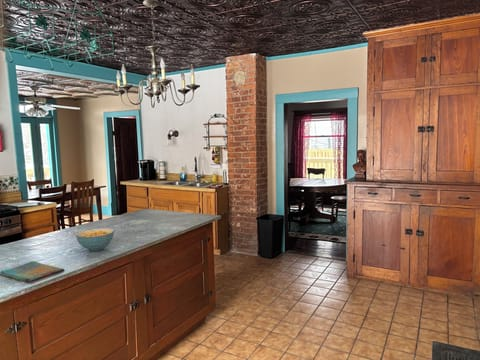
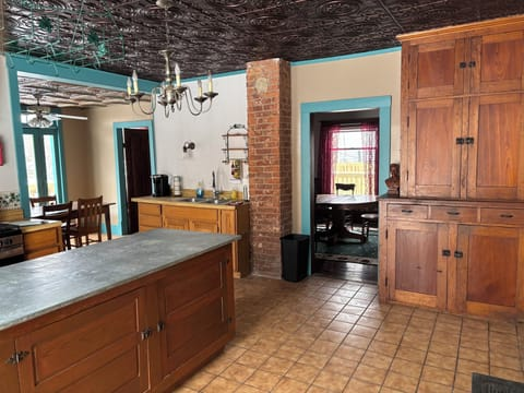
- dish towel (32, 271)
- cereal bowl (95, 240)
